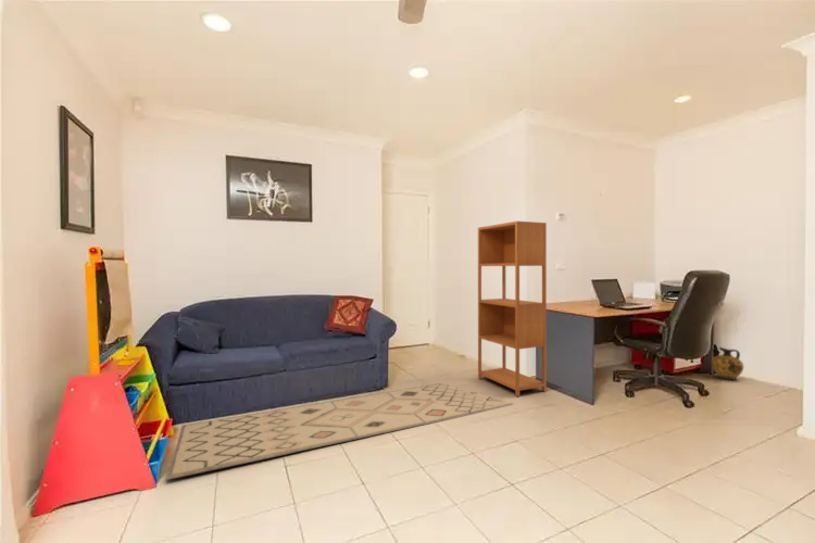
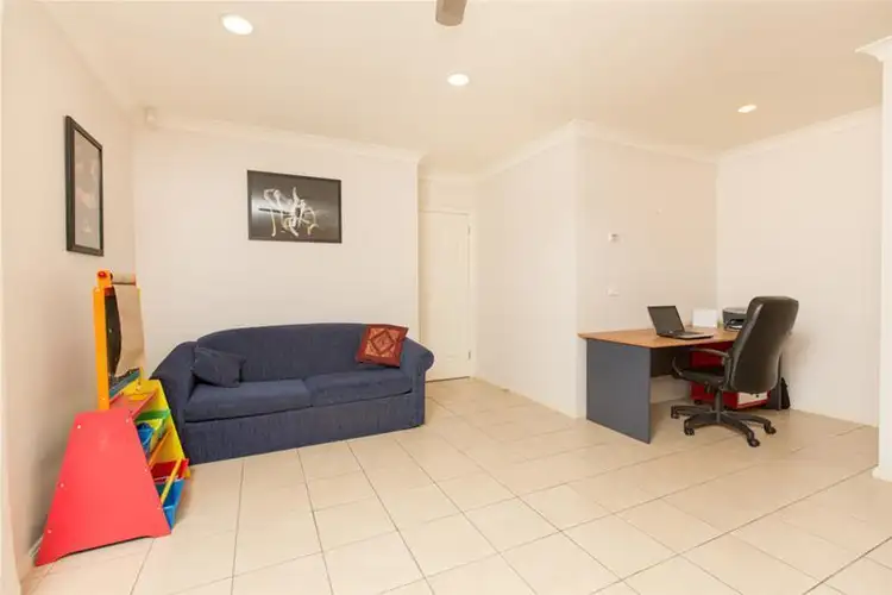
- ceramic jug (727, 363)
- bookcase (510, 304)
- rug (361, 414)
